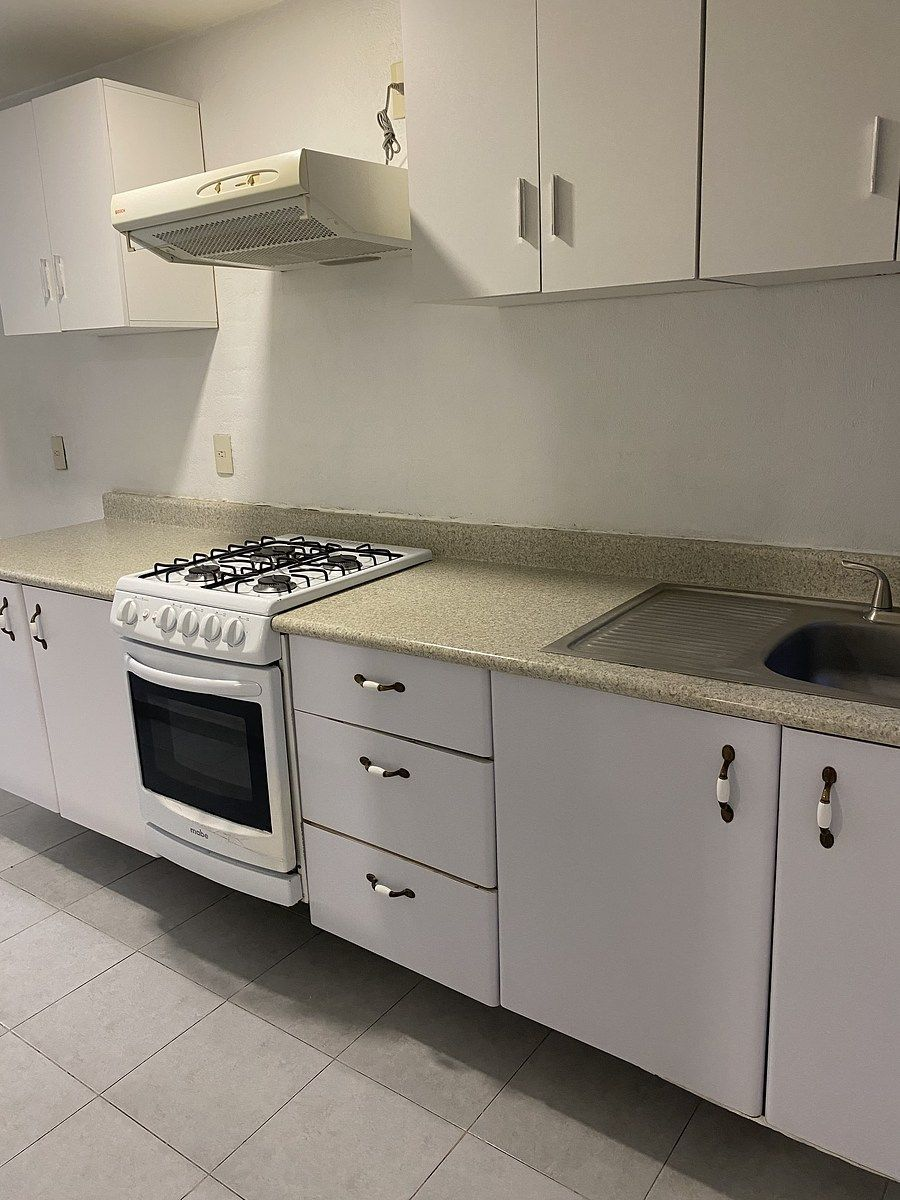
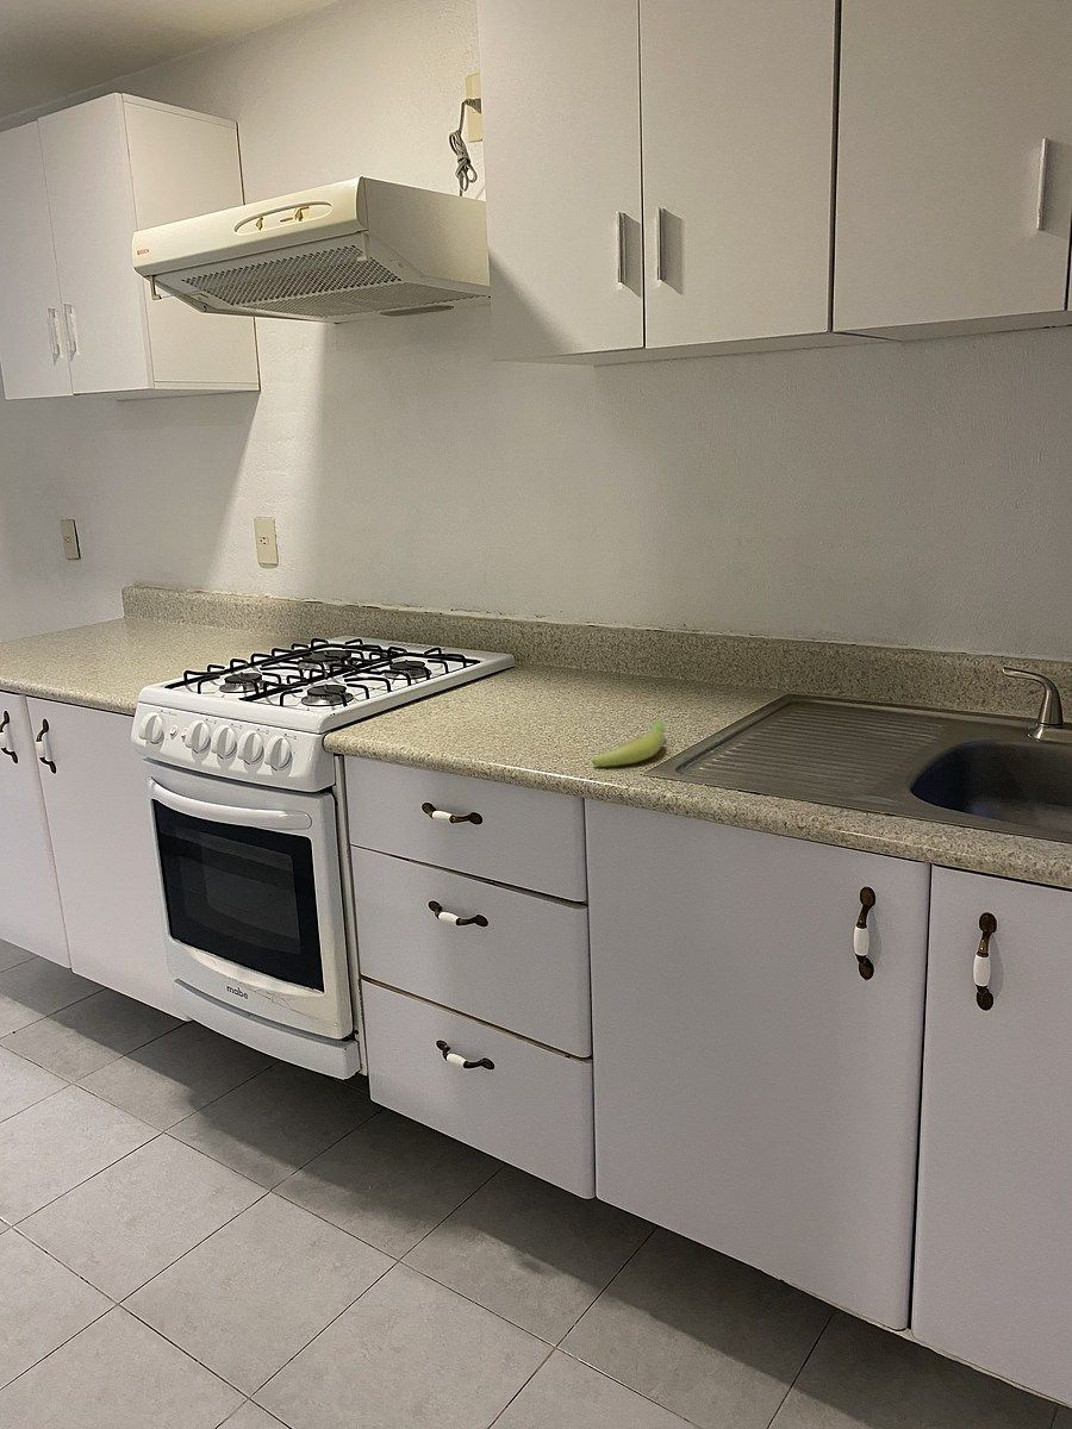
+ banana (640, 743)
